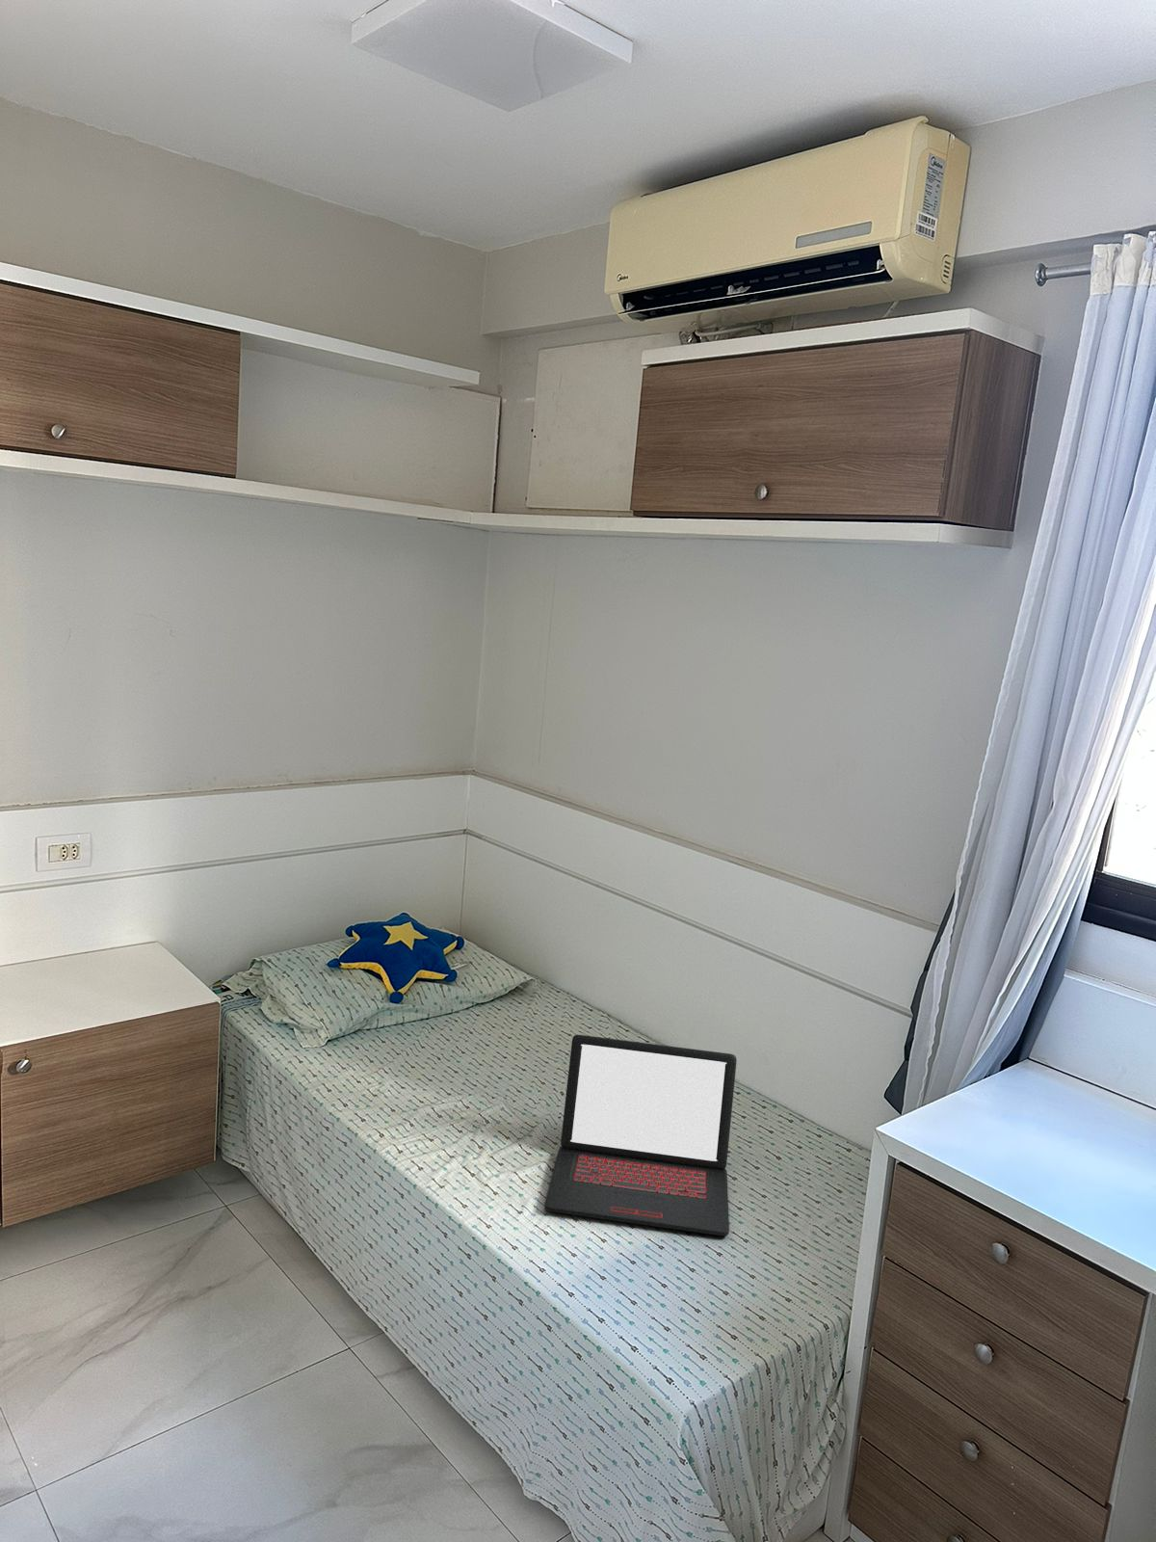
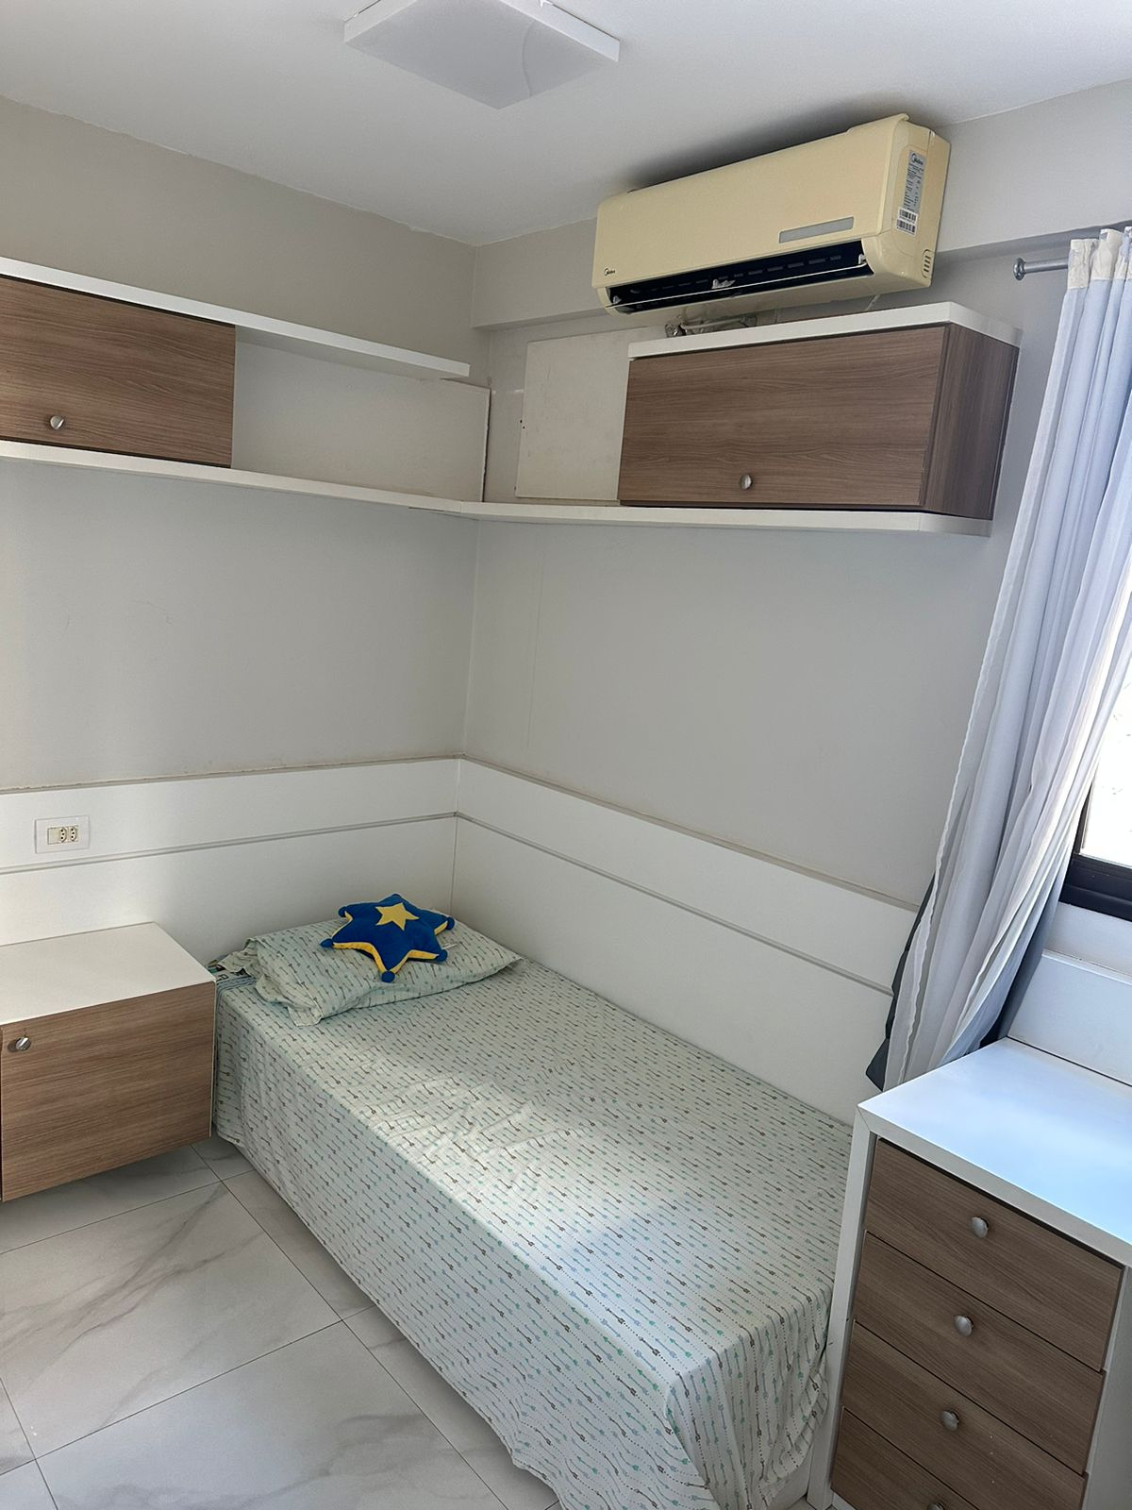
- laptop (645, 1129)
